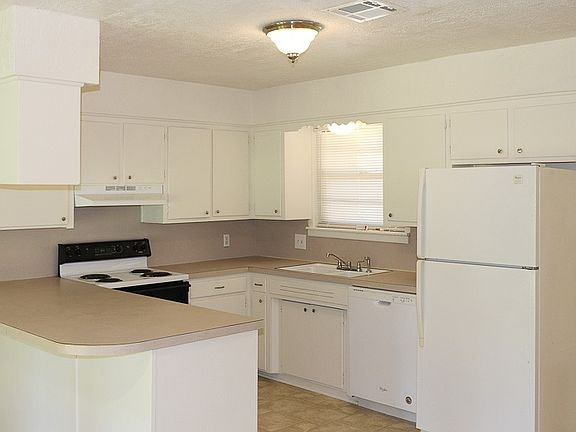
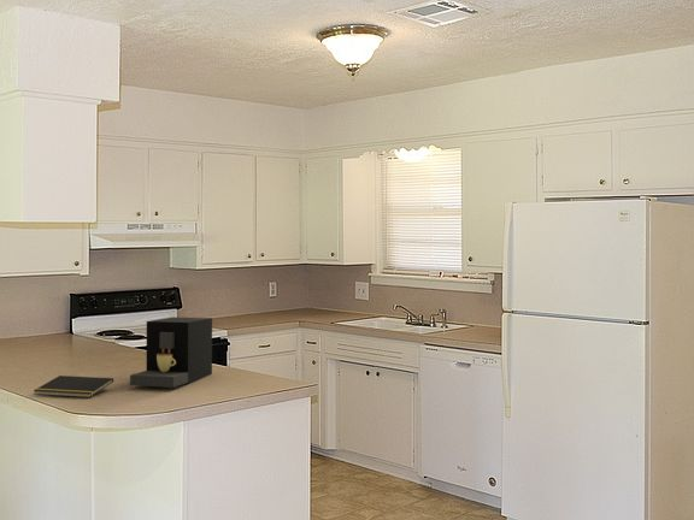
+ coffee maker (172, 350)
+ notepad (73, 385)
